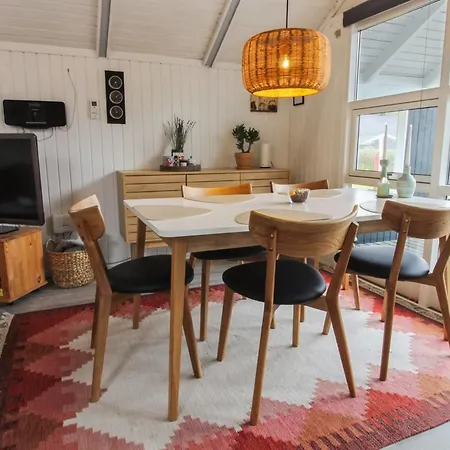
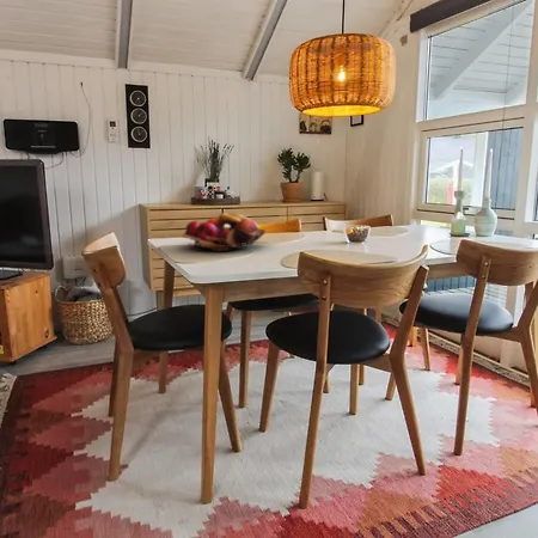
+ fruit basket (225, 231)
